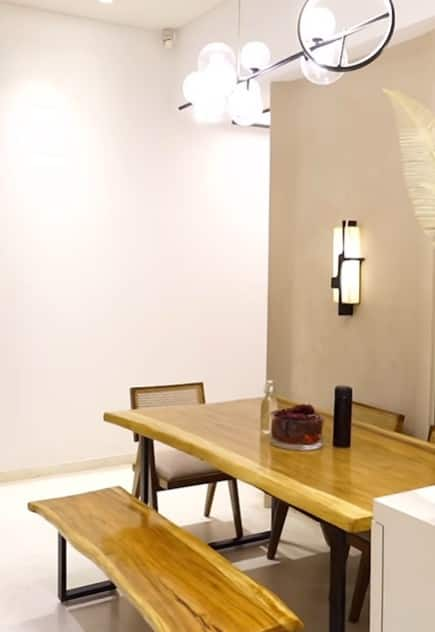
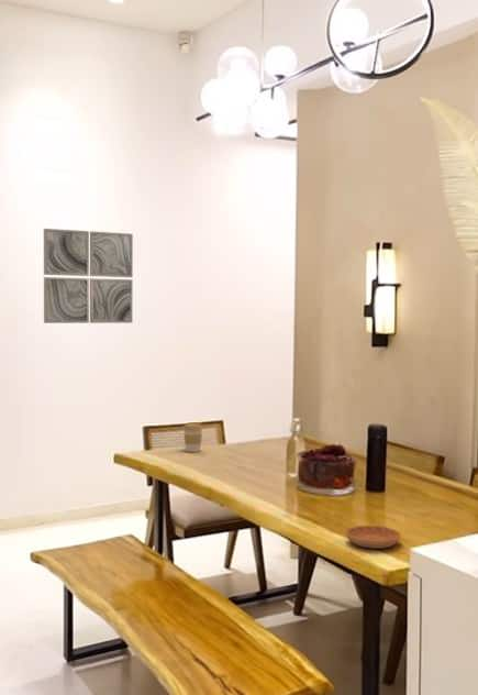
+ wall art (88, 278)
+ coffee cup (192, 437)
+ saucer (373, 537)
